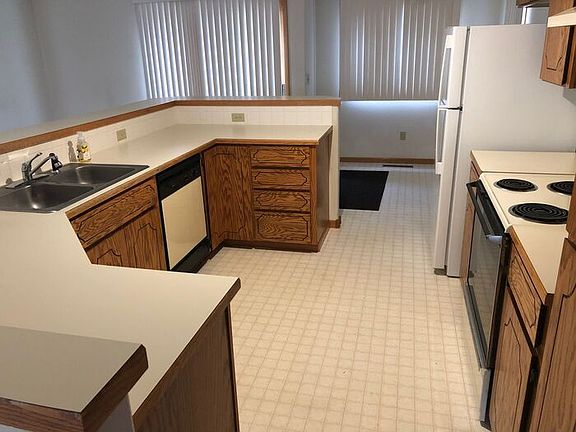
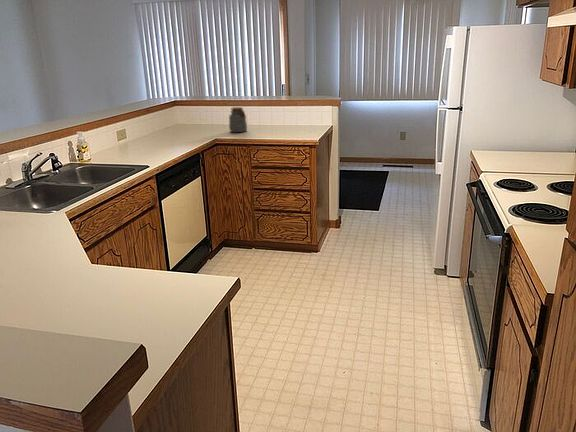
+ jar (237, 119)
